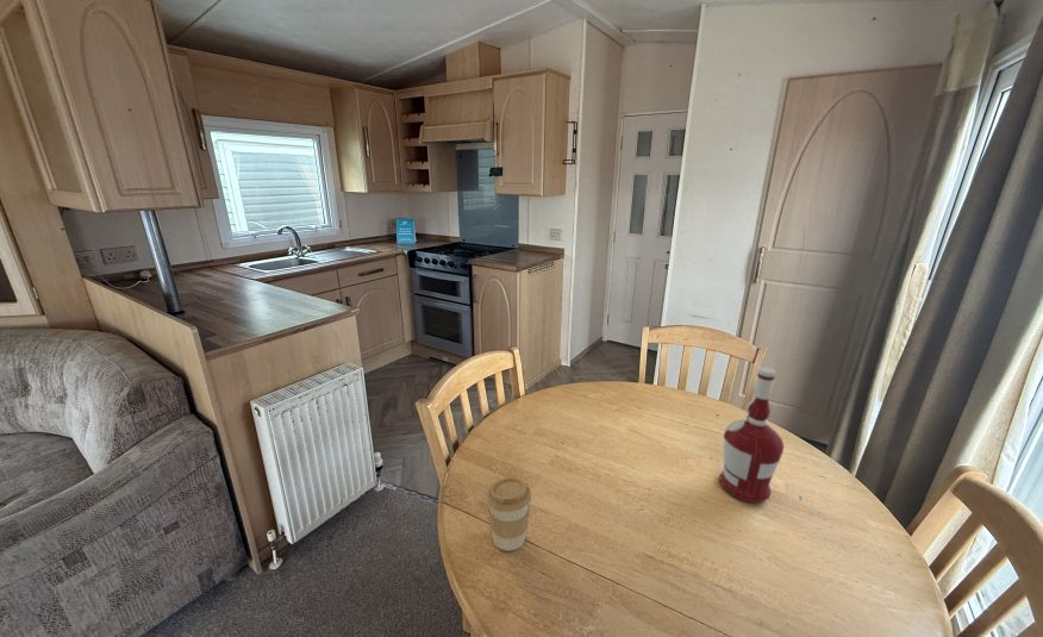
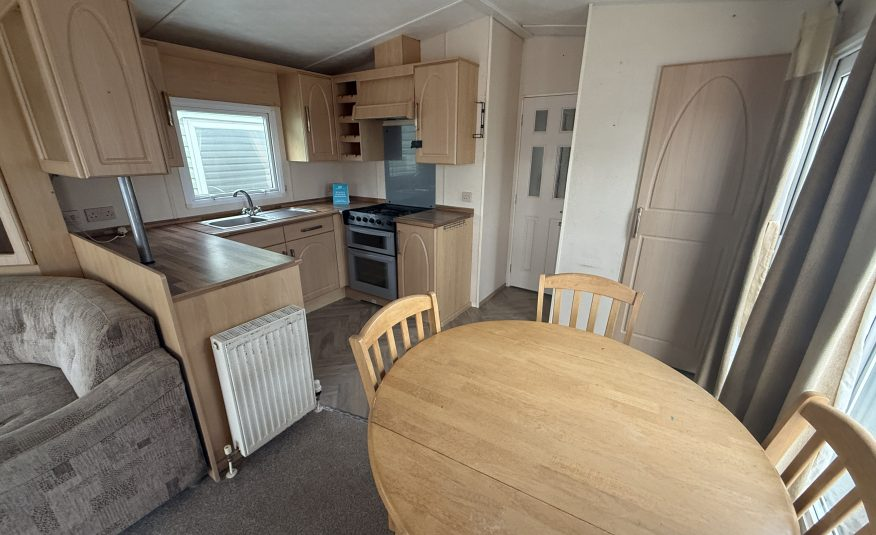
- alcohol (754, 431)
- coffee cup (508, 512)
